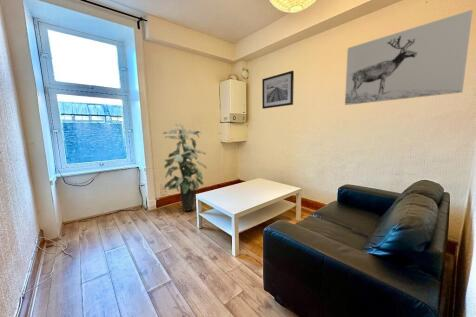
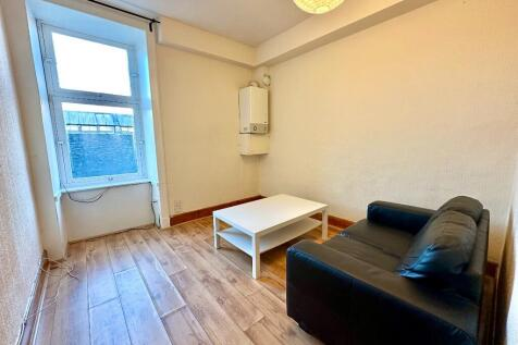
- wall art (396, 66)
- indoor plant (184, 167)
- wall art (276, 91)
